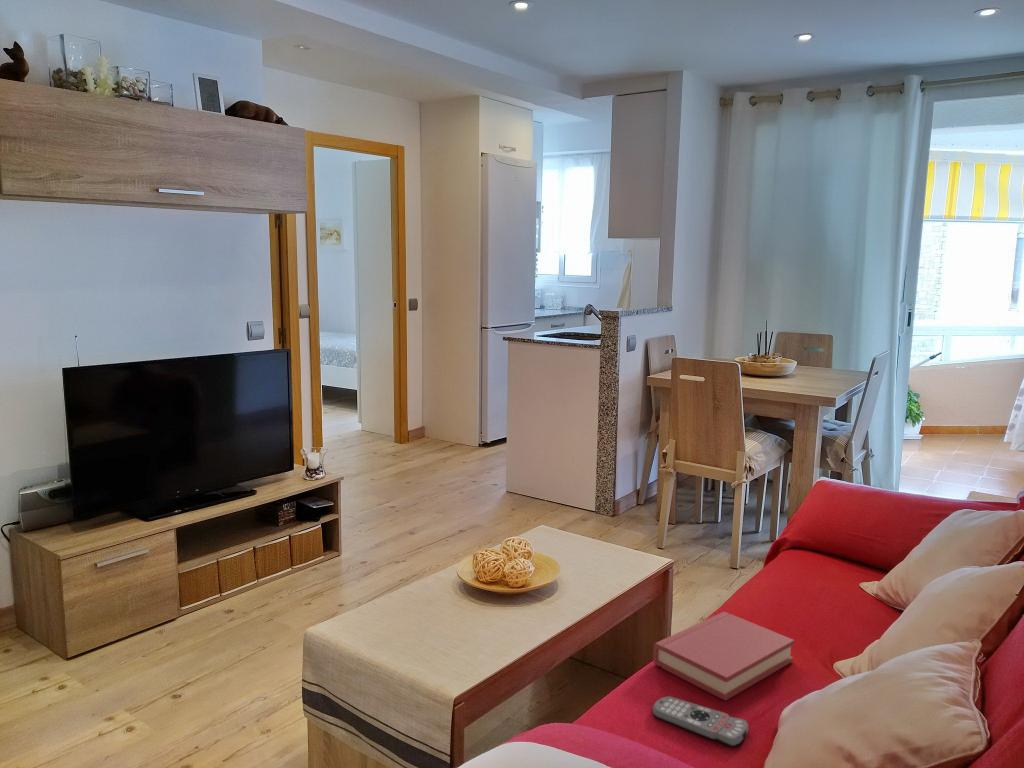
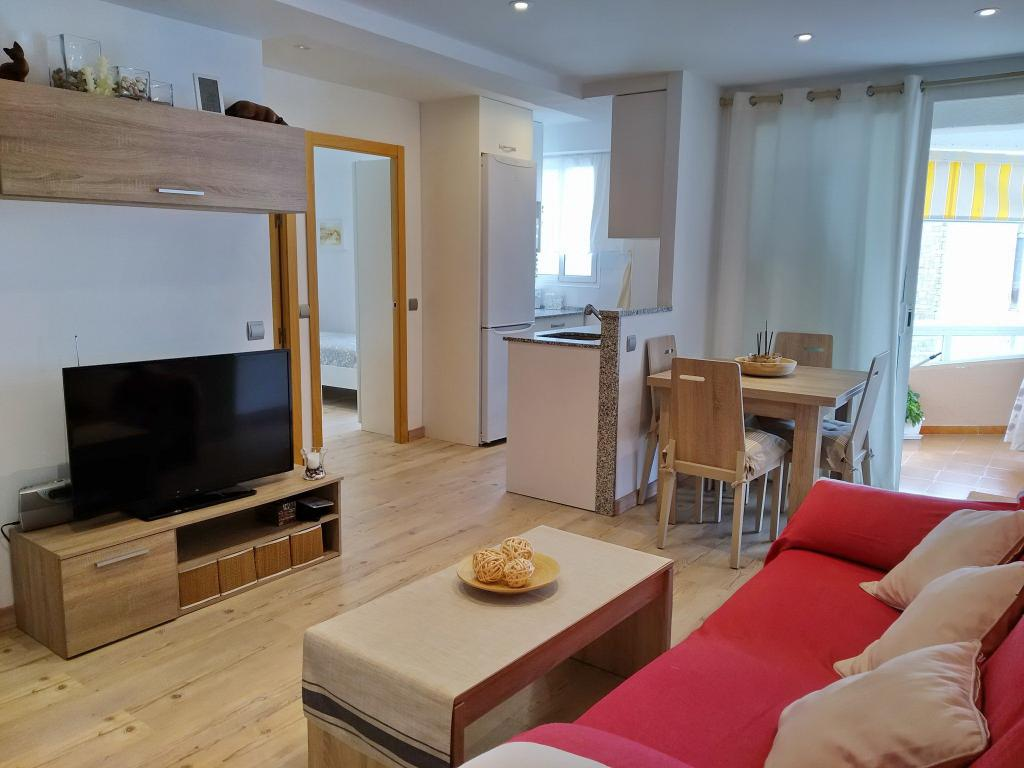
- hardback book (723, 651)
- remote control (698, 719)
